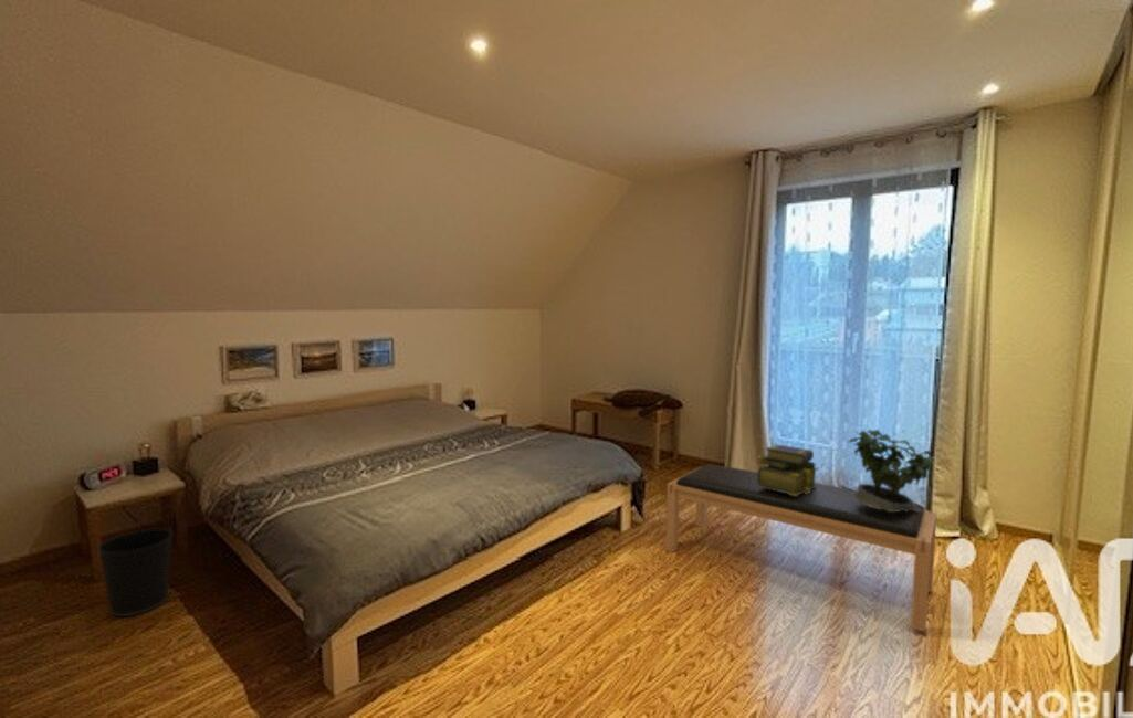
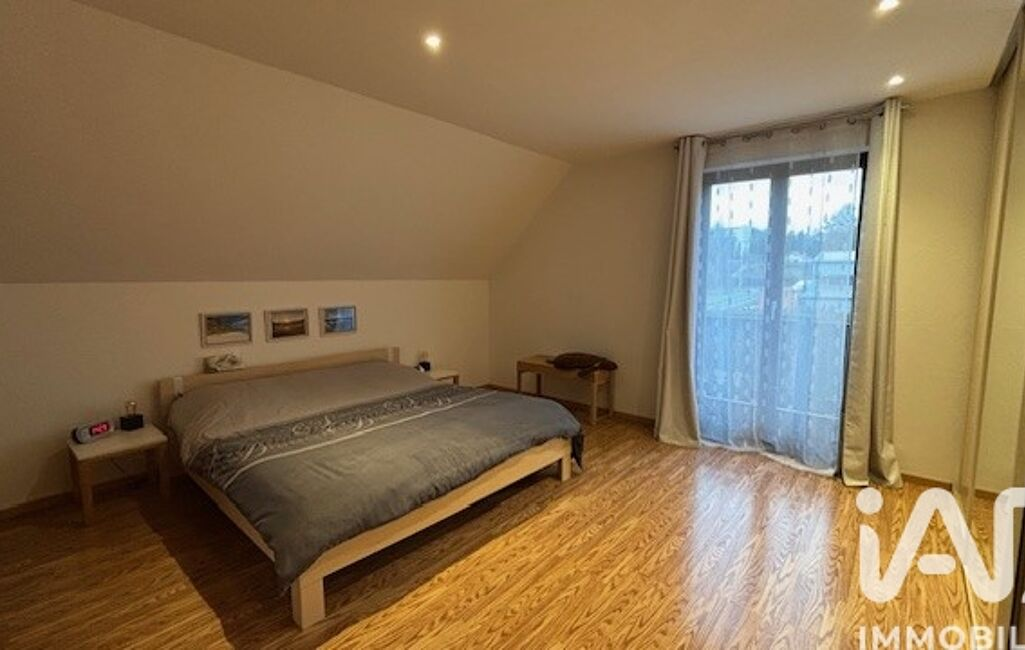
- stack of books (787, 466)
- wastebasket (138, 571)
- bench (790, 524)
- potted plant (879, 468)
